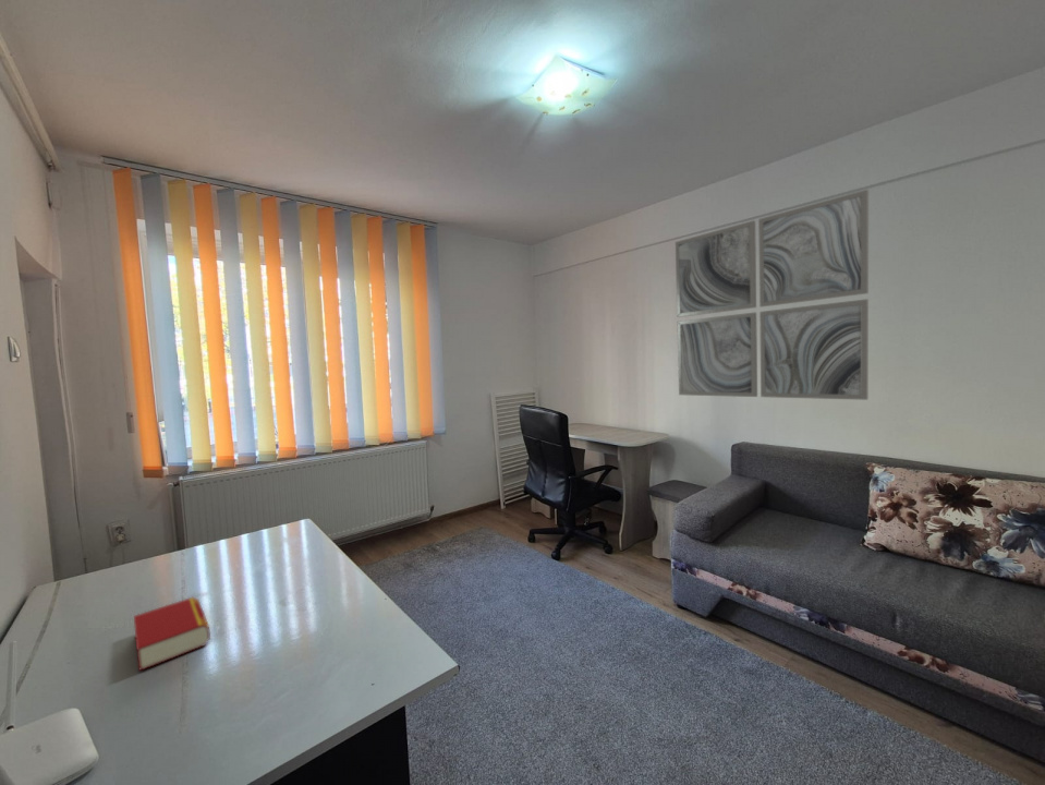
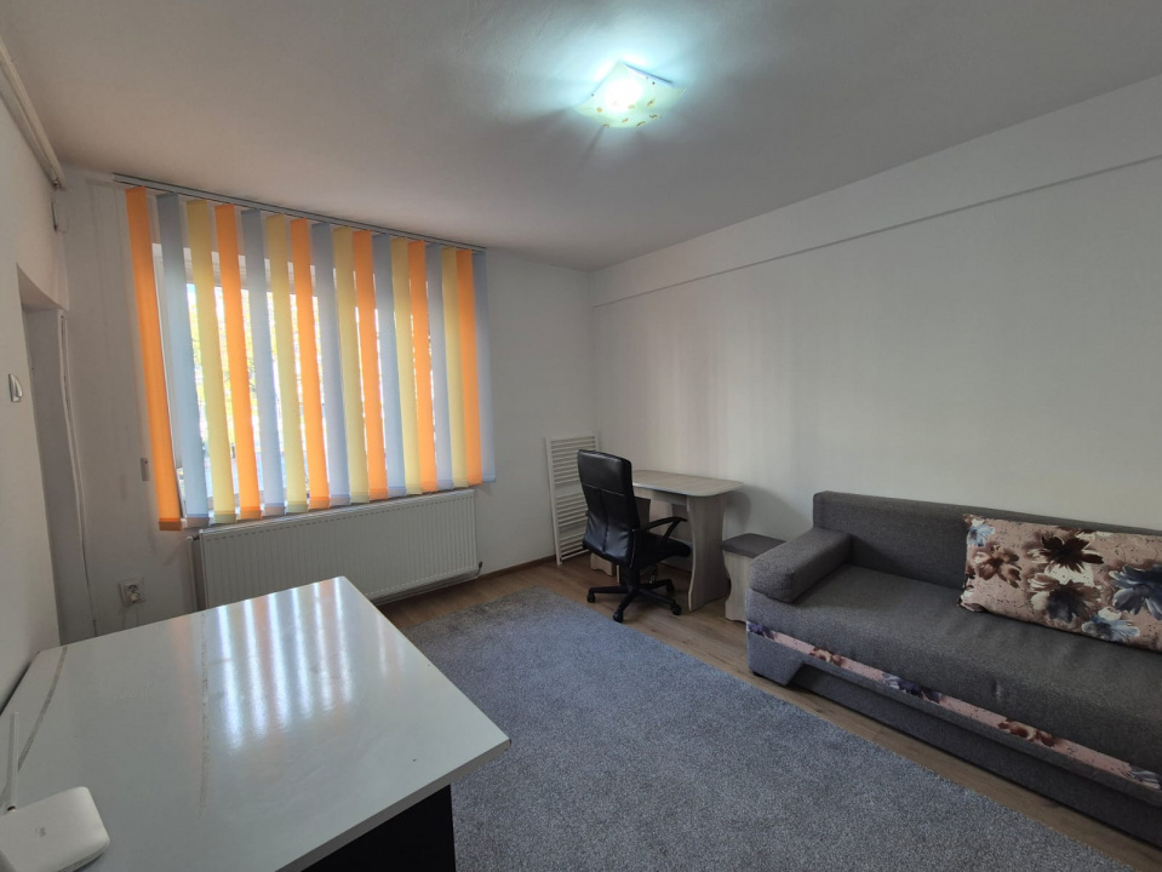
- book (171, 629)
- wall art (760, 312)
